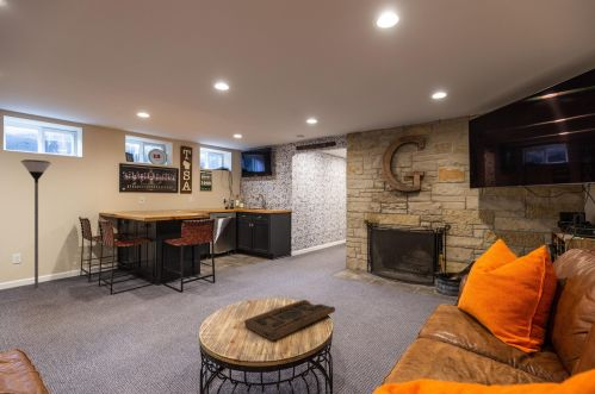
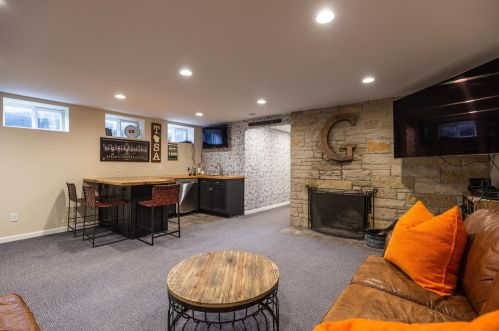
- floor lamp (36, 223)
- decorative tray (291, 315)
